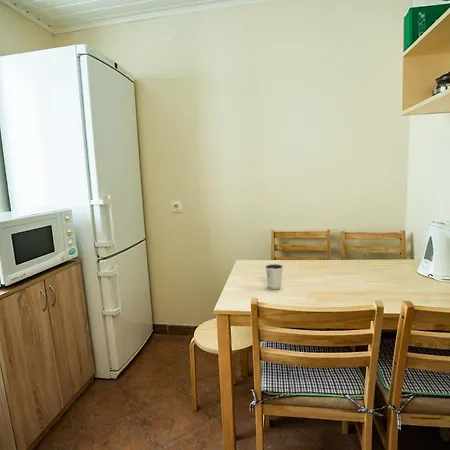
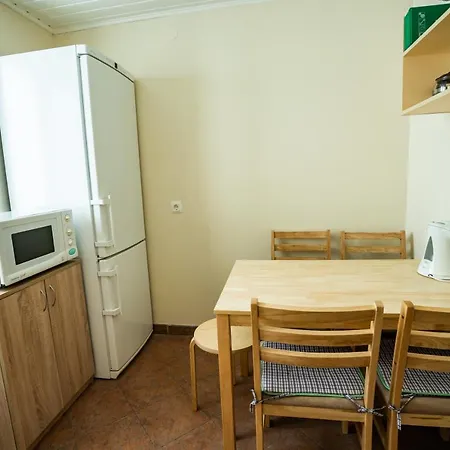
- dixie cup (274, 277)
